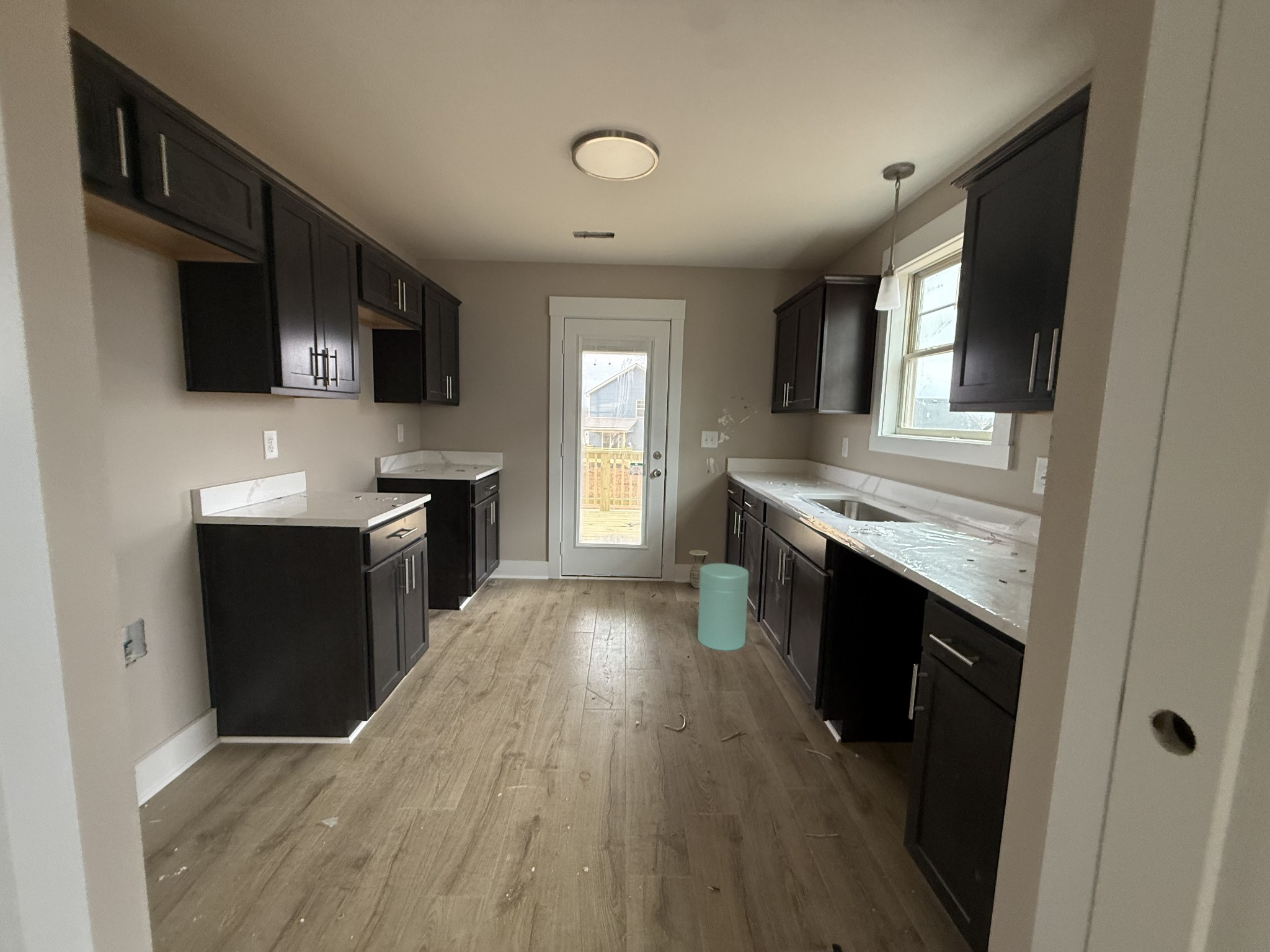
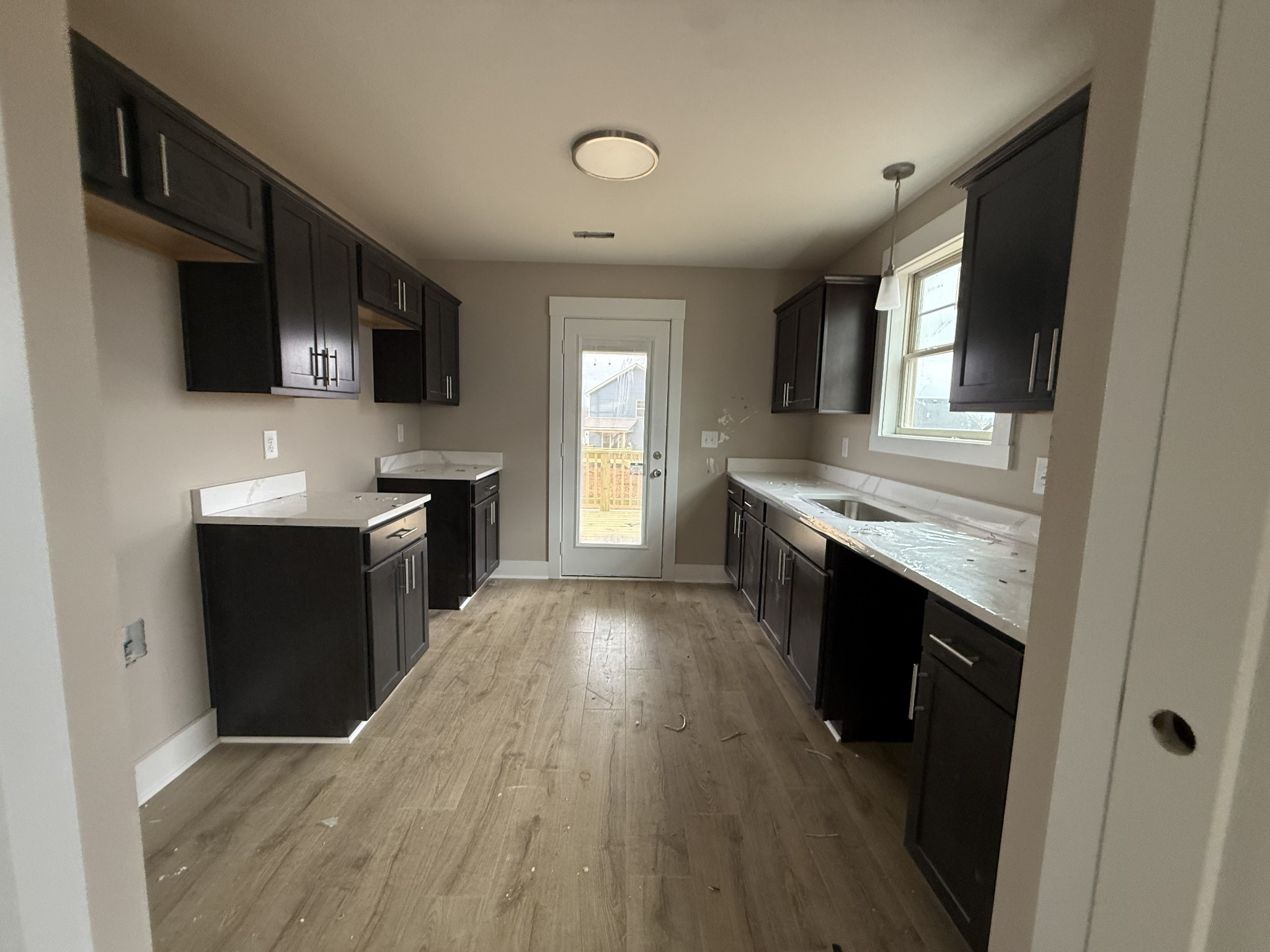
- trash can (721, 602)
- ceramic jug (698, 569)
